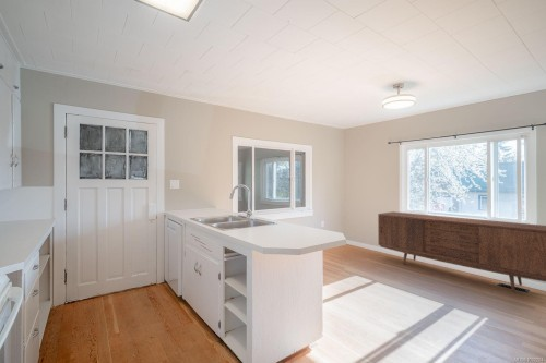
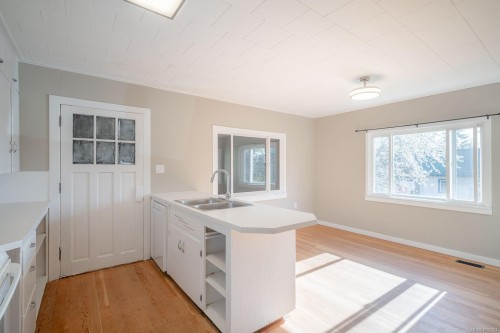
- sideboard (455, 246)
